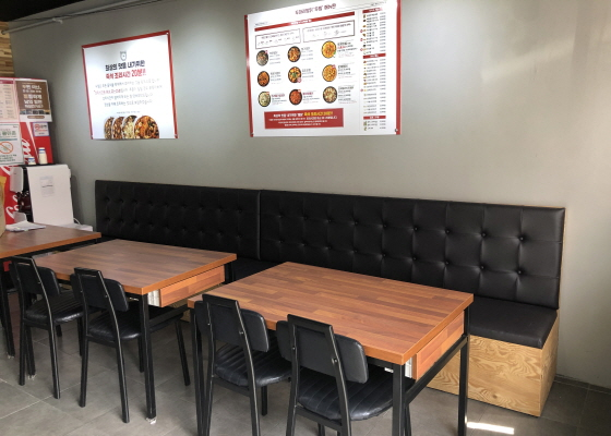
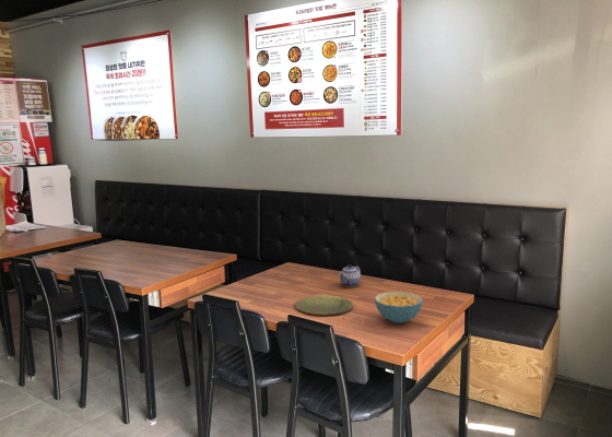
+ plate (323, 305)
+ cereal bowl (398, 309)
+ teapot (350, 274)
